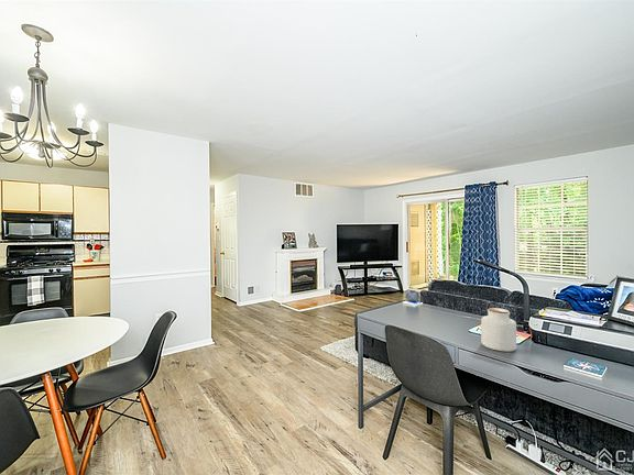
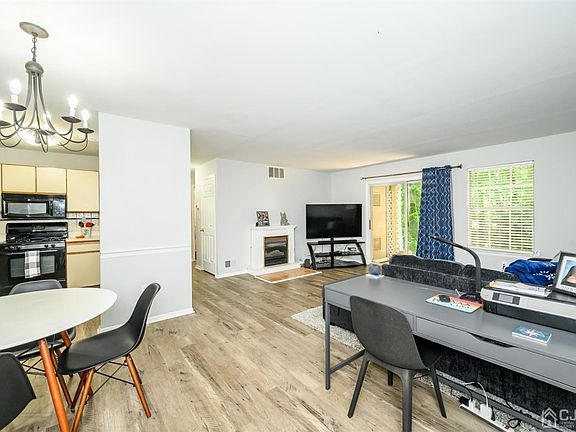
- jar (499, 328)
